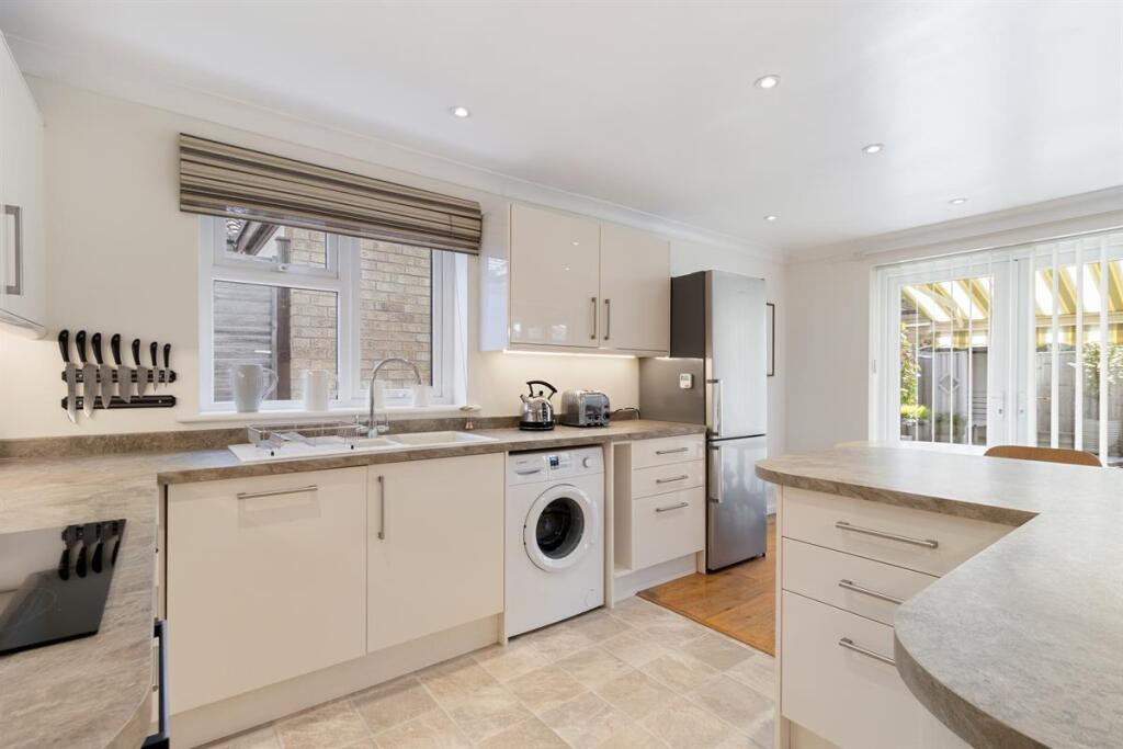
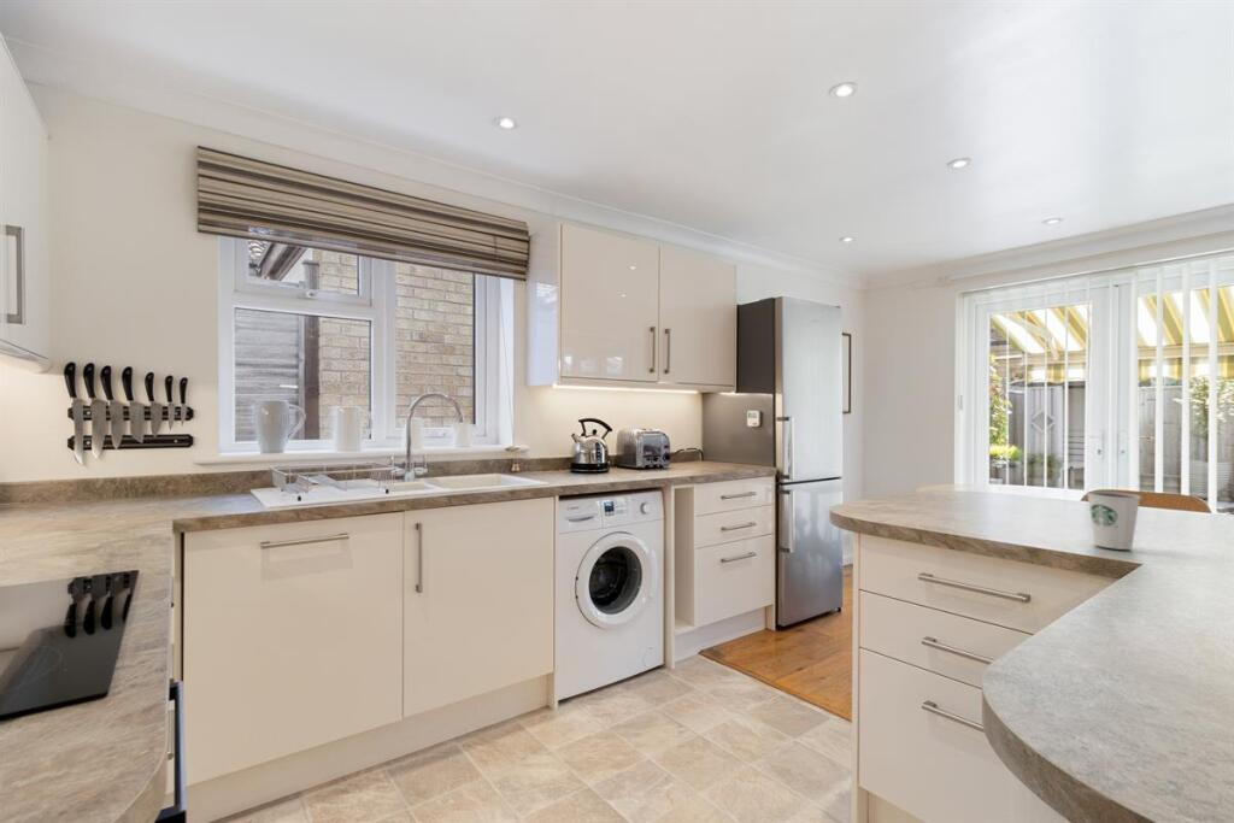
+ dixie cup (1112, 521)
